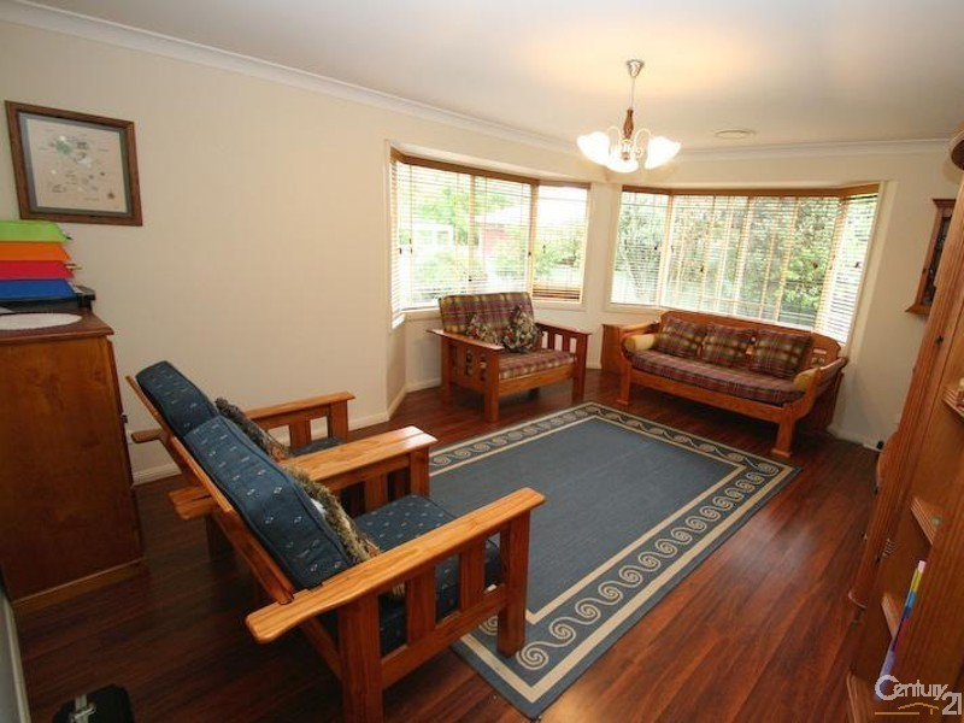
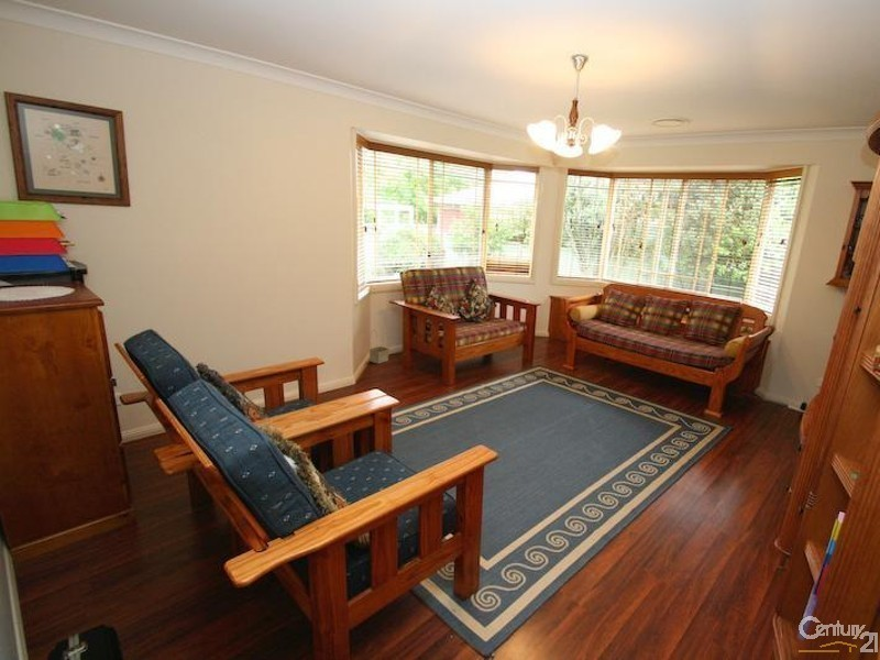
+ basket (378, 346)
